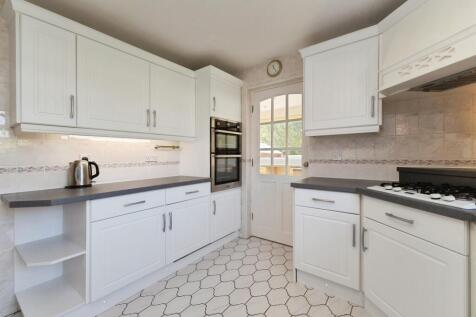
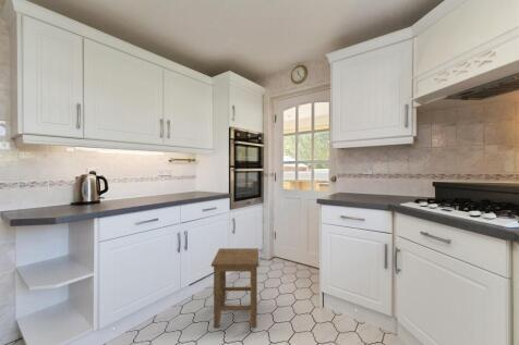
+ stool (237, 287)
